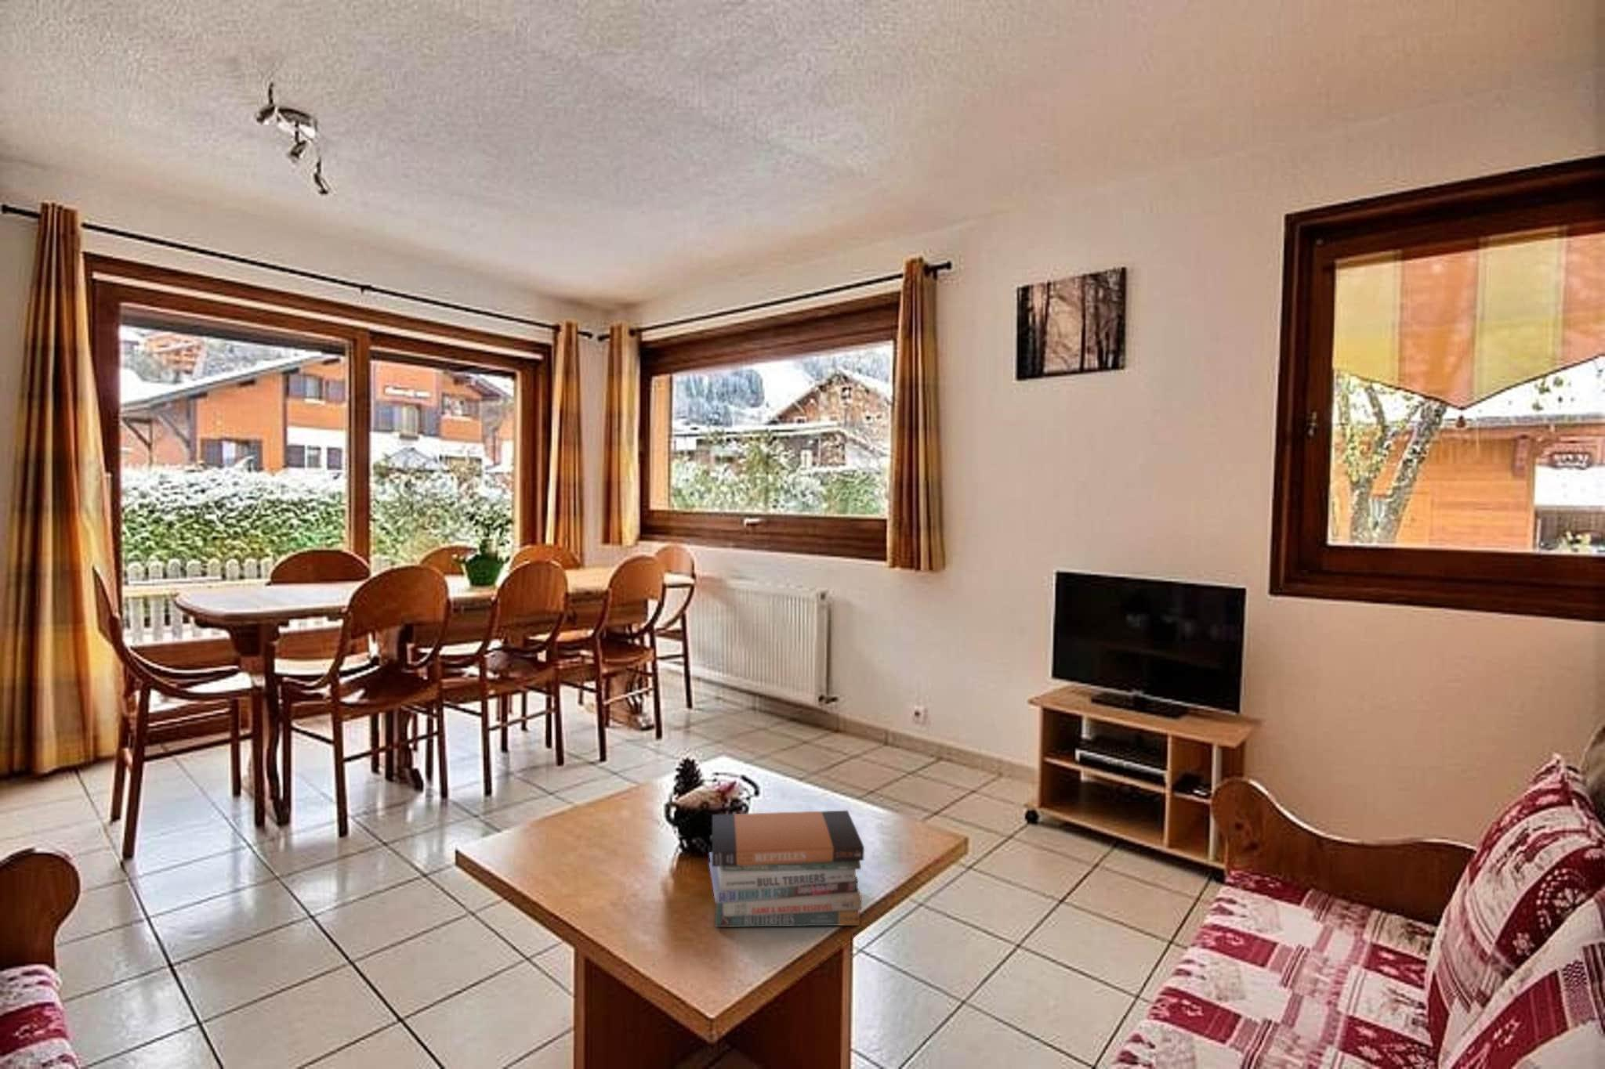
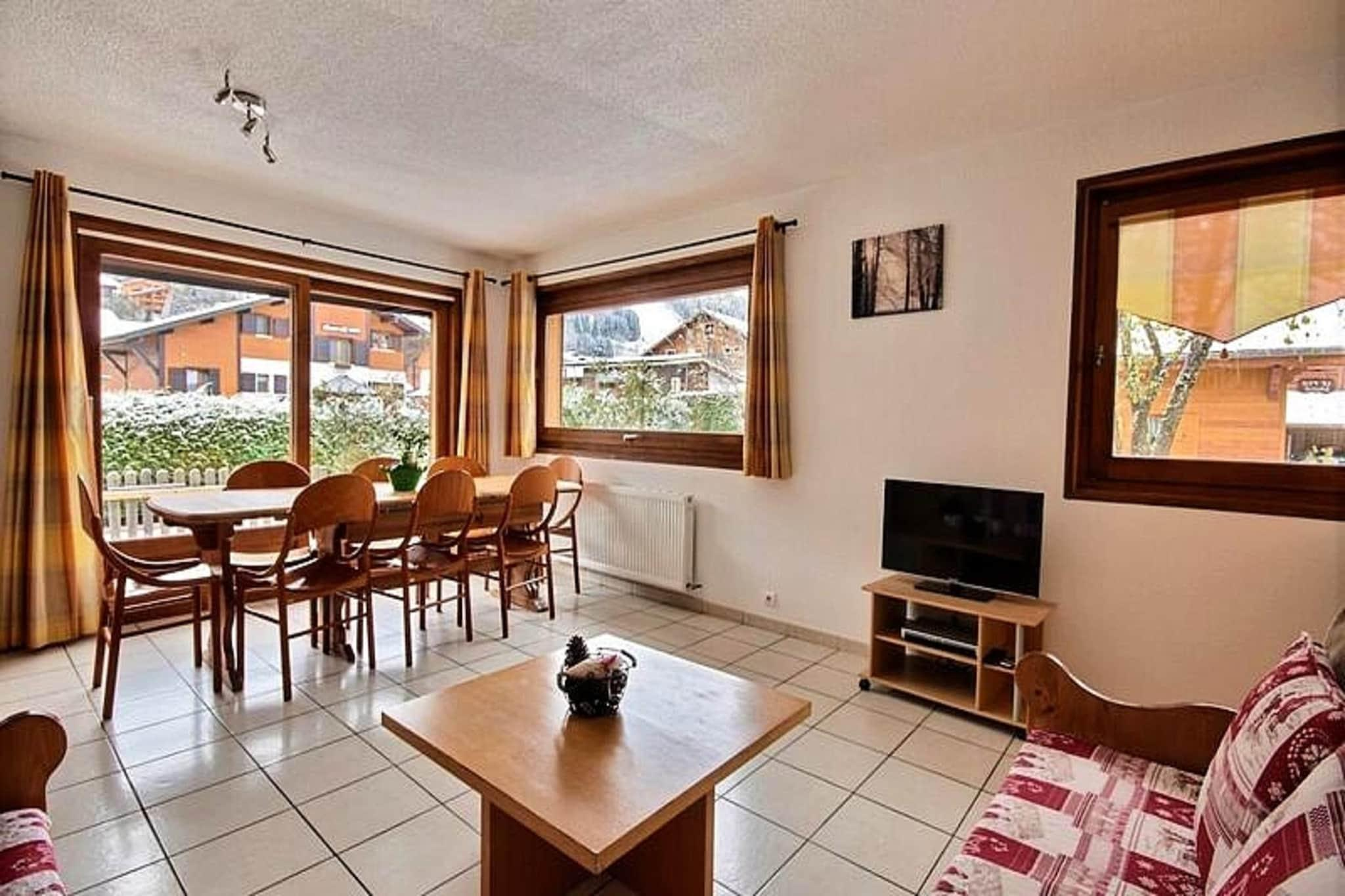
- book stack (784, 867)
